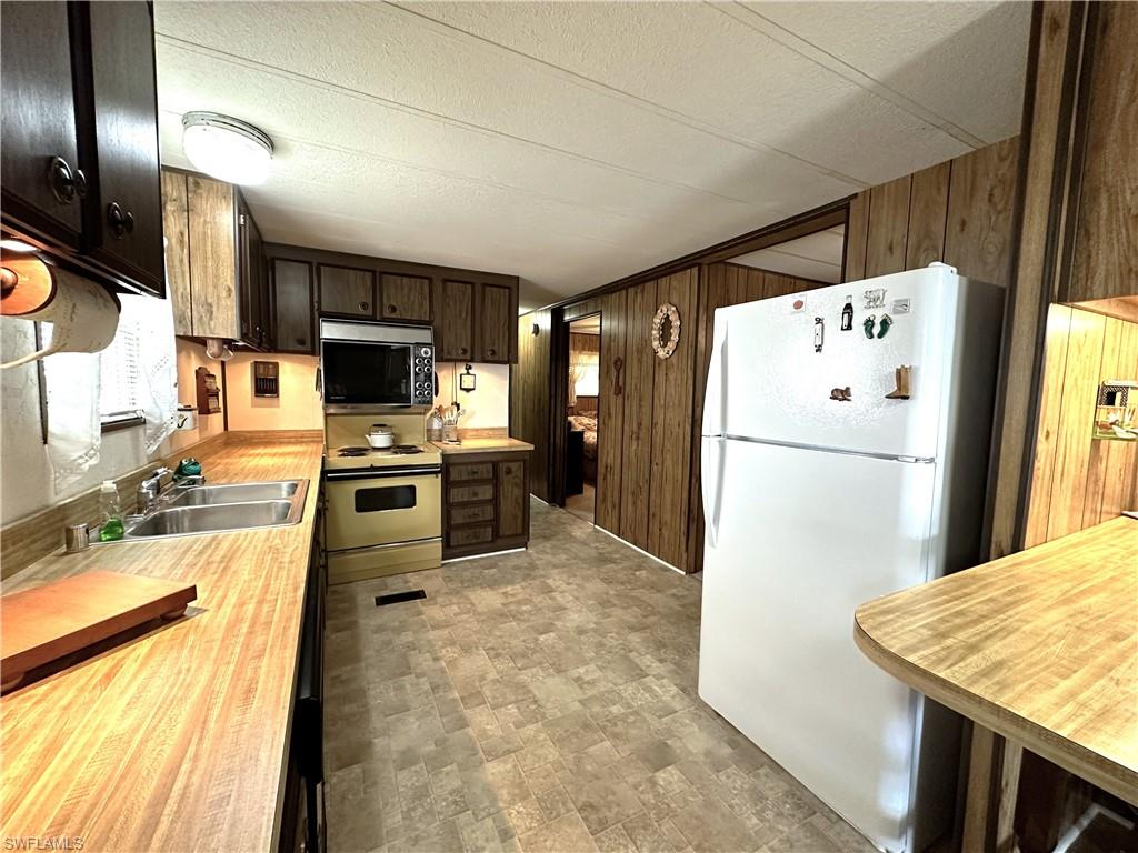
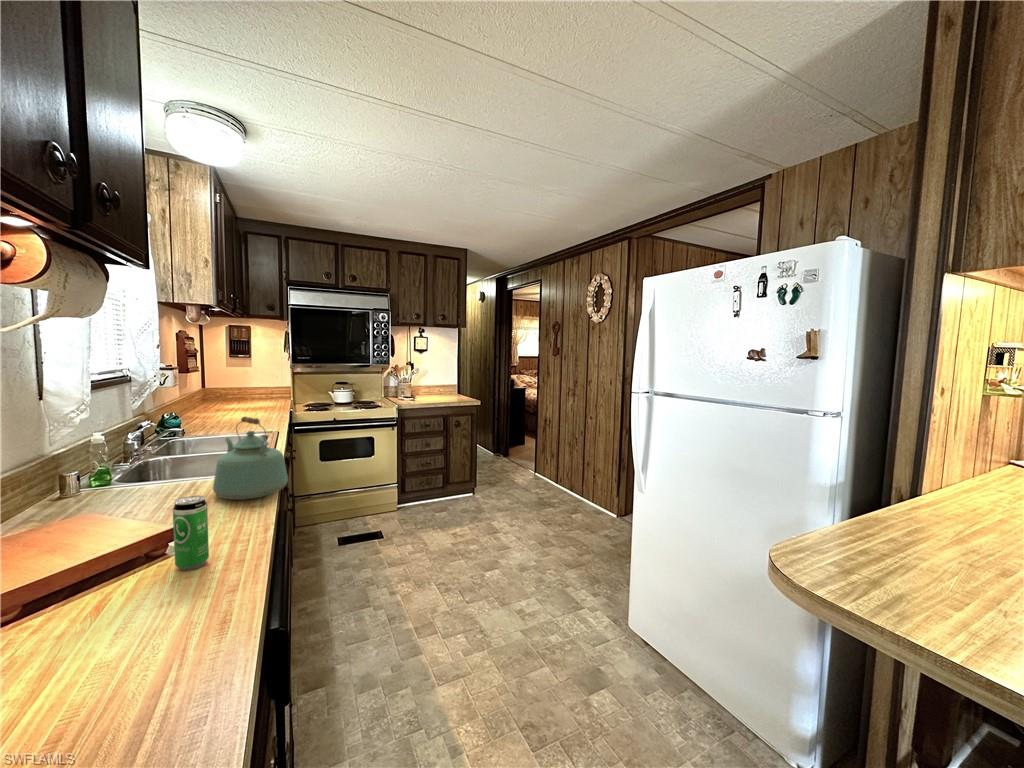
+ beverage can (191, 532)
+ kettle (247, 453)
